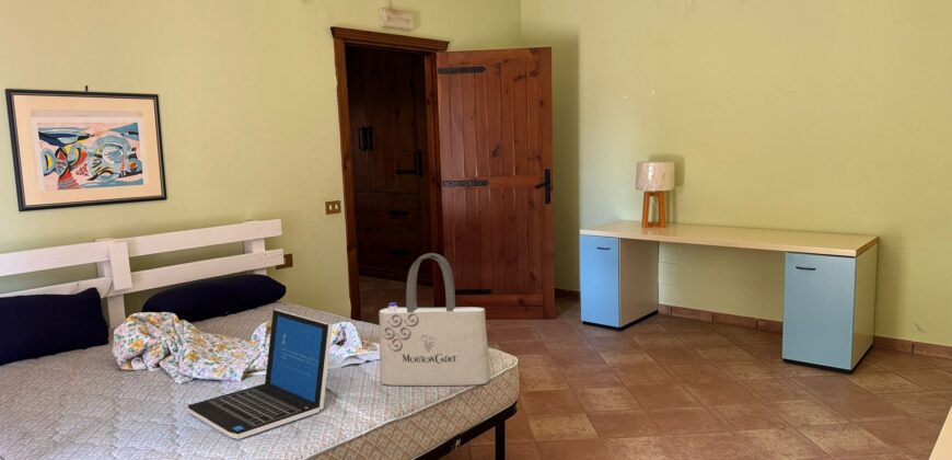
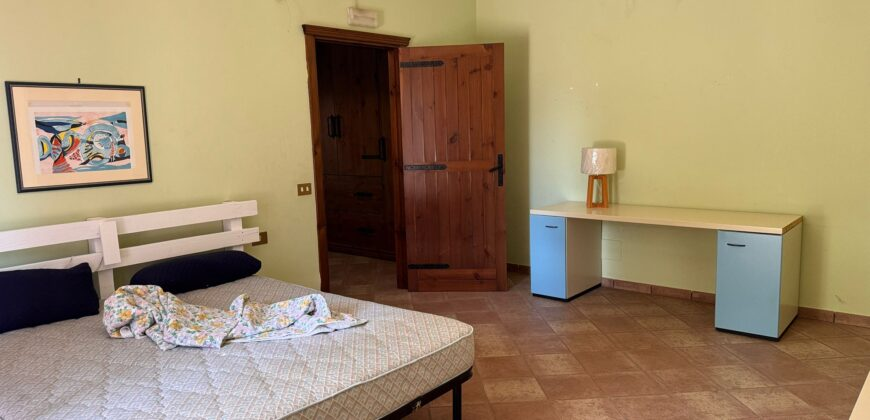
- laptop (266, 370)
- tote bag (432, 319)
